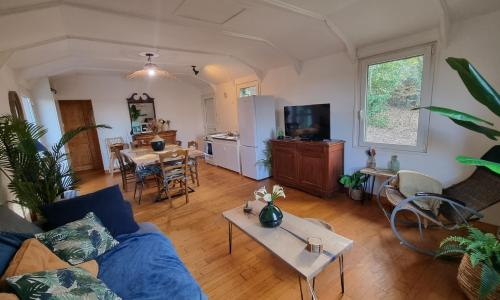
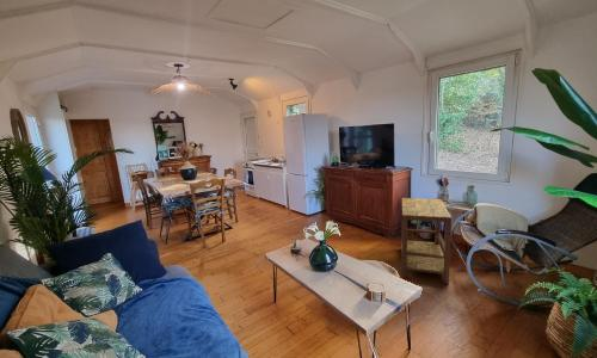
+ side table (423, 232)
